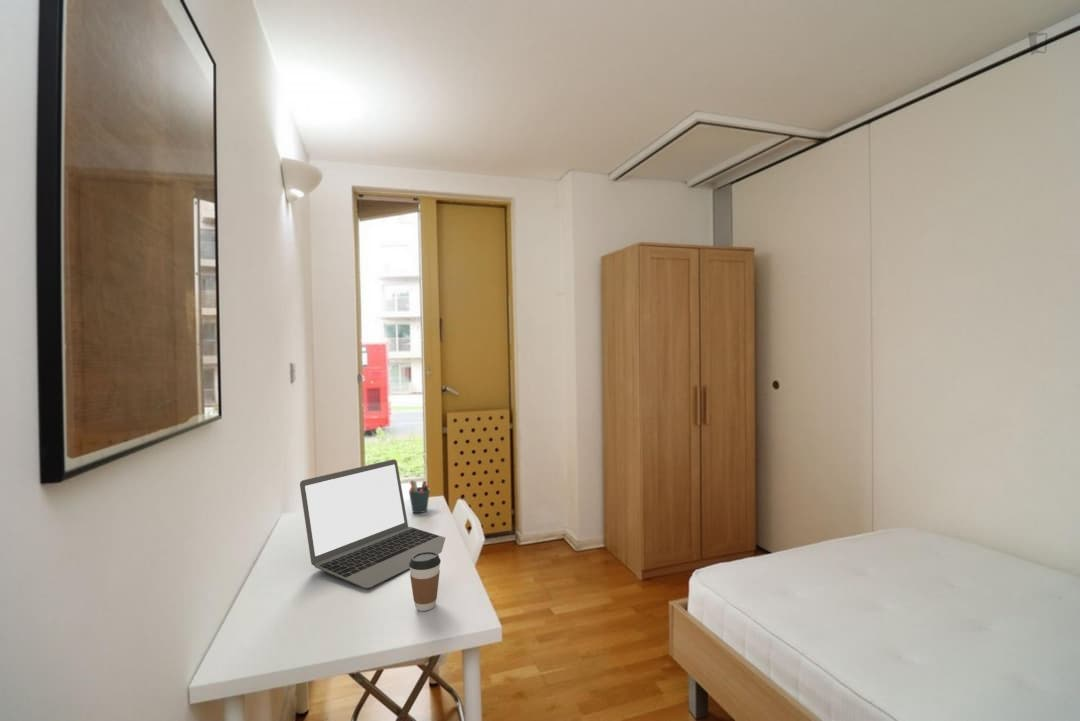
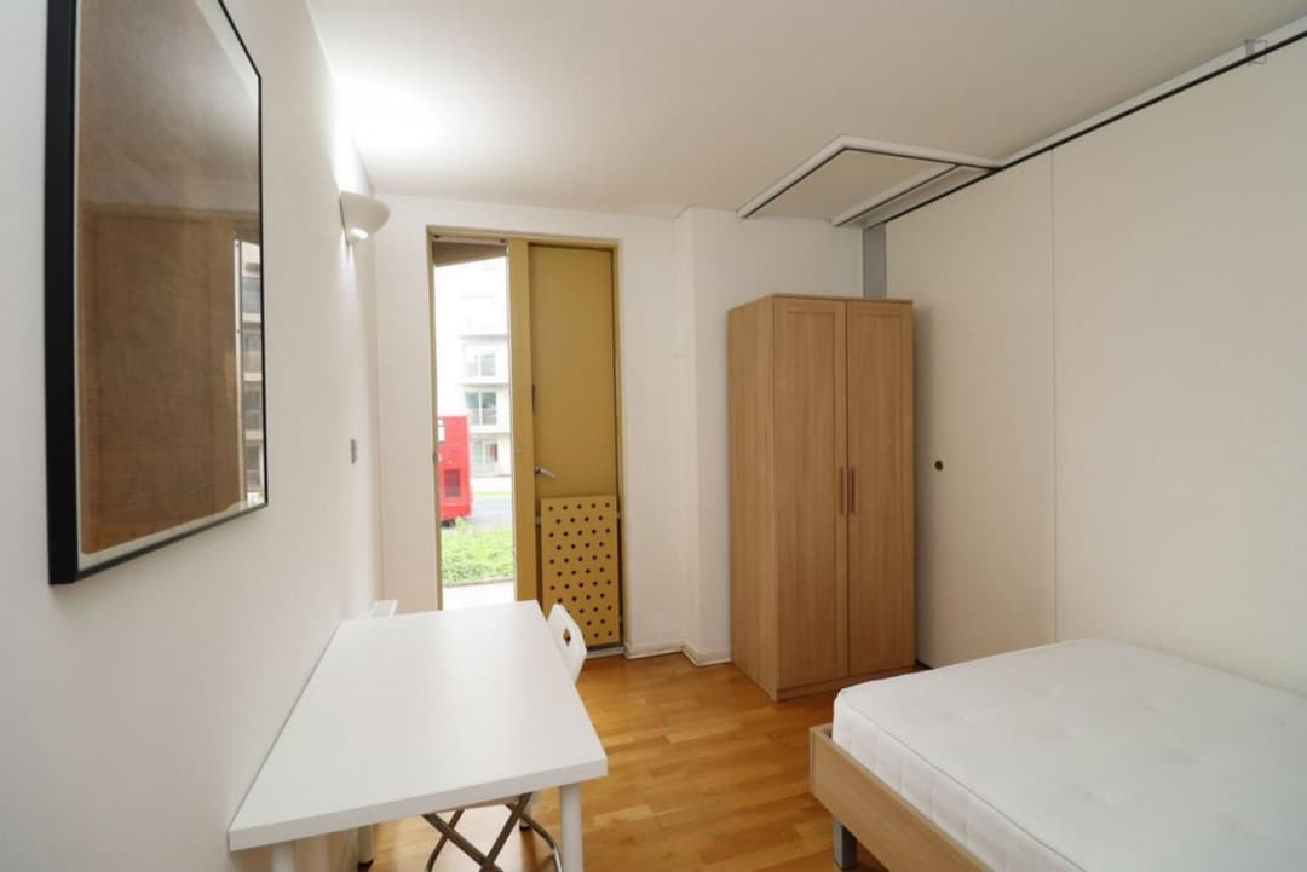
- coffee cup (425, 580)
- pen holder (419, 494)
- laptop (383, 514)
